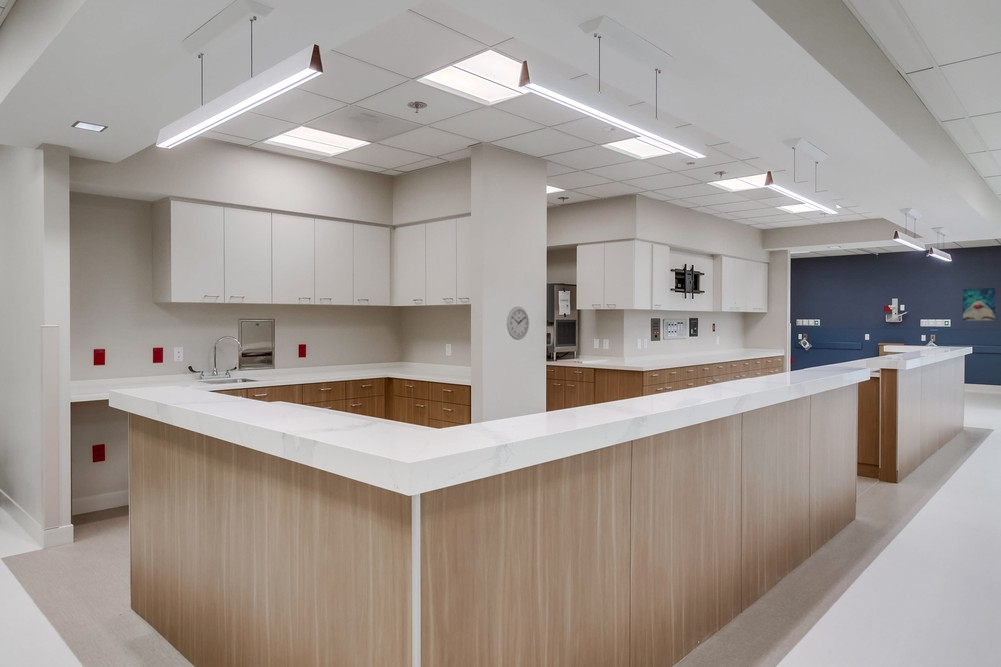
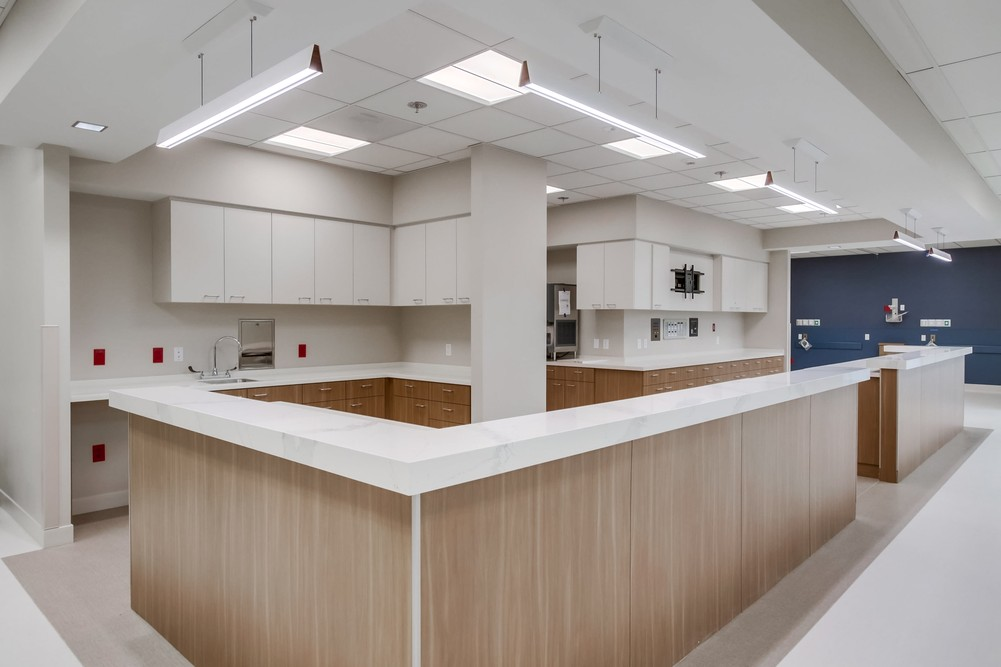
- wall art (978, 304)
- wall clock (518, 323)
